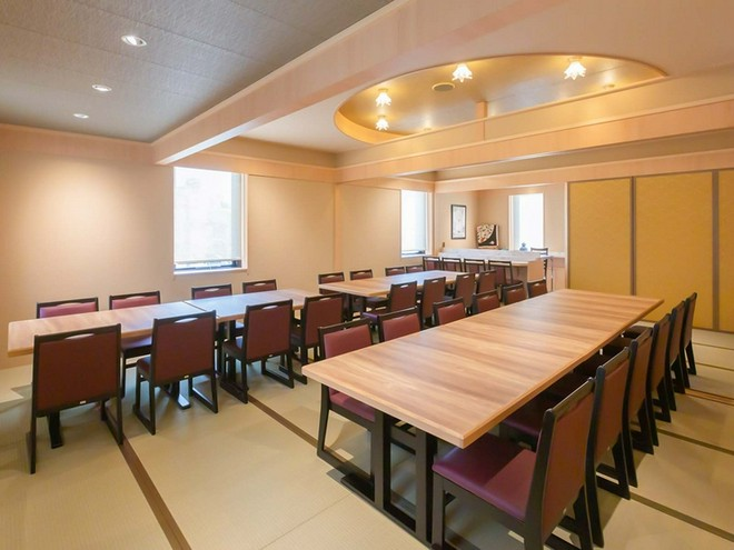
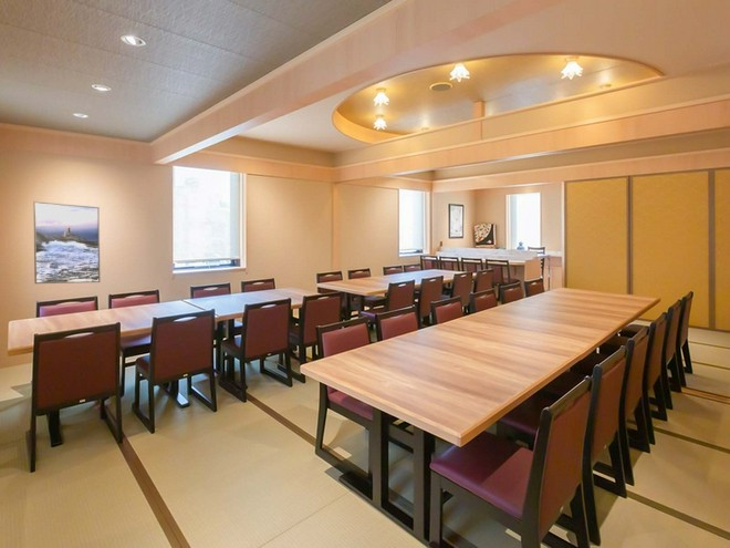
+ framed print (67, 244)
